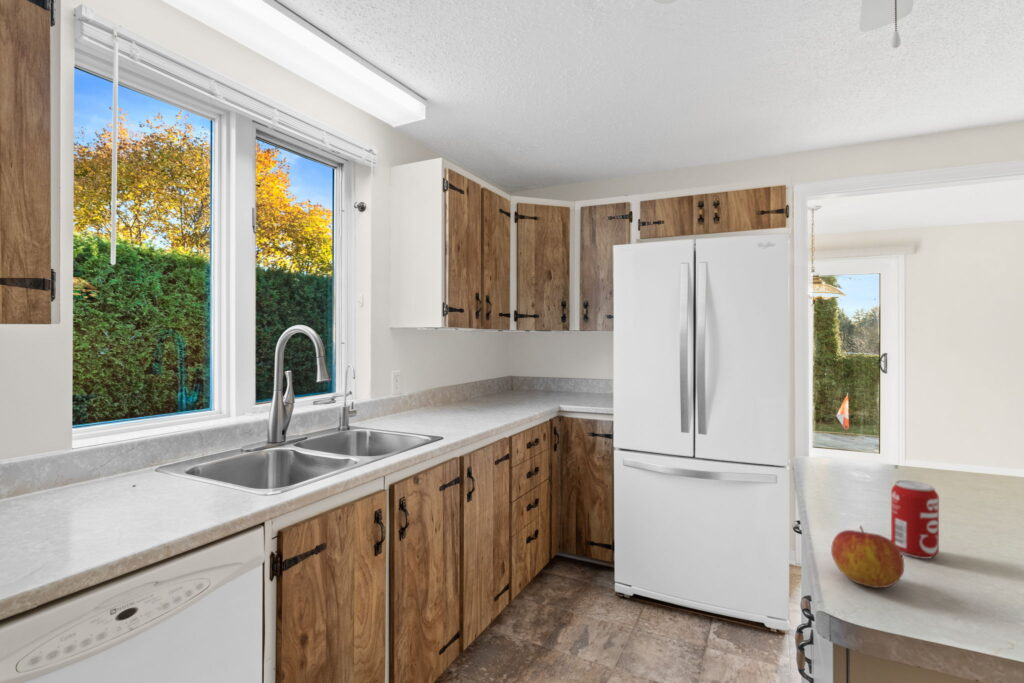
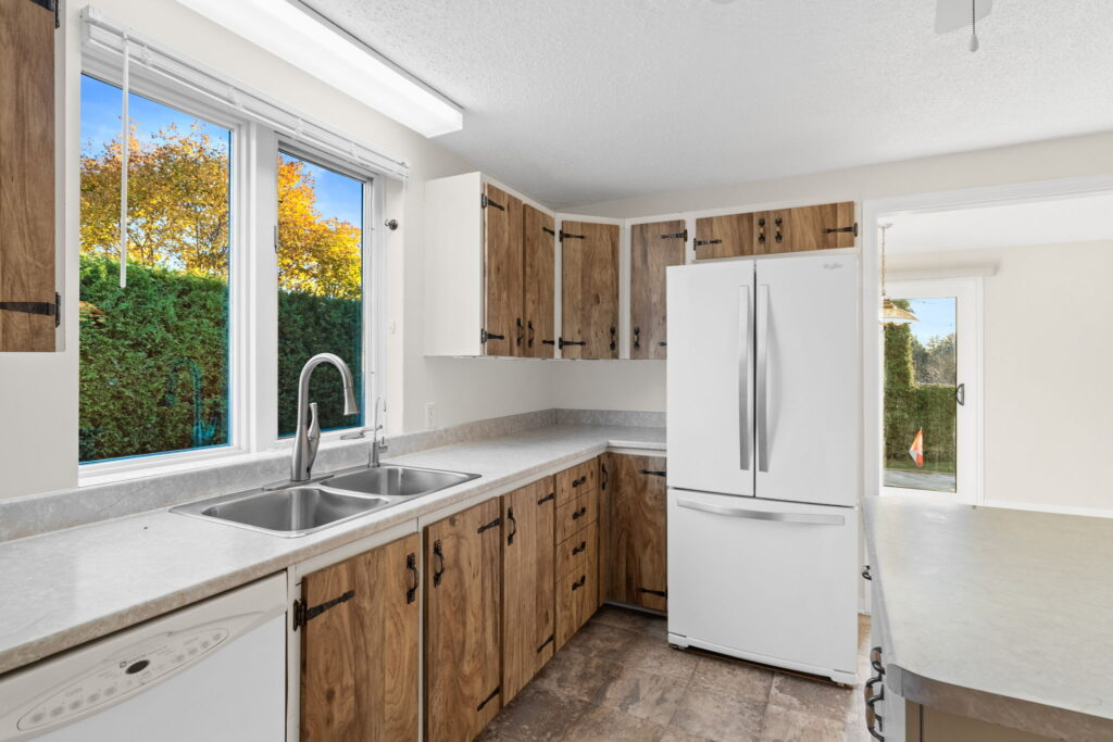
- beverage can (914, 518)
- apple (866, 554)
